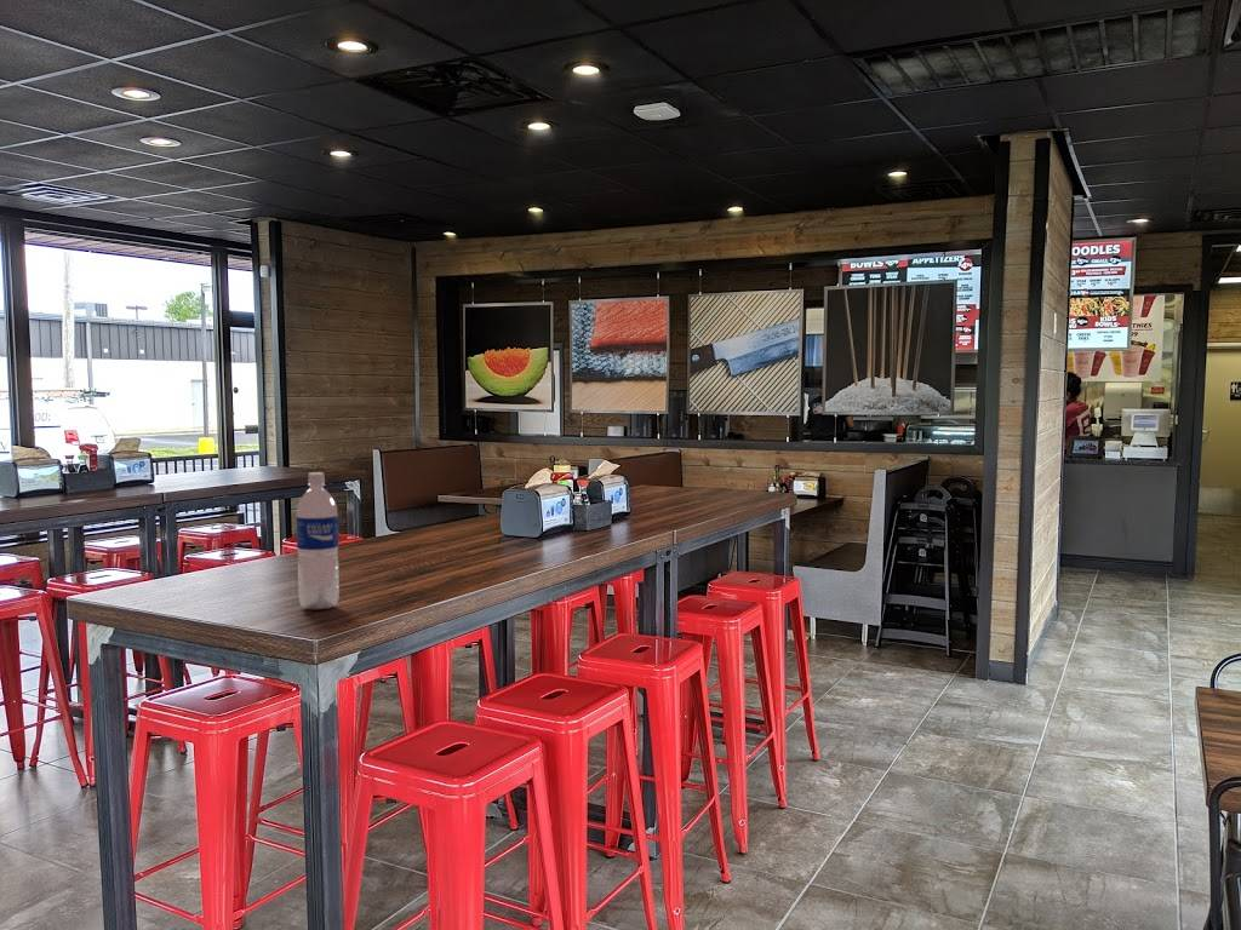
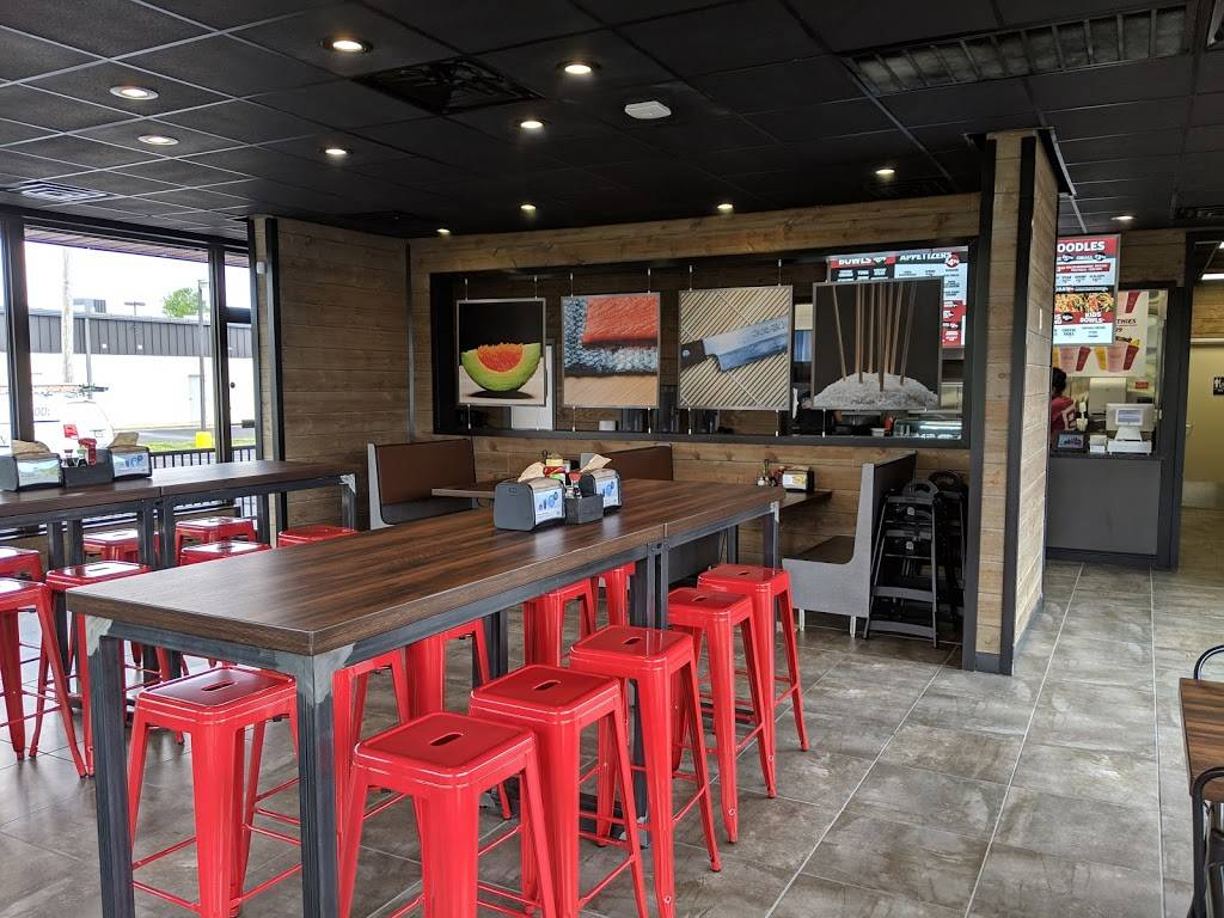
- water bottle (318, 540)
